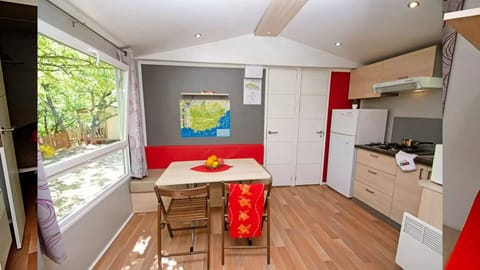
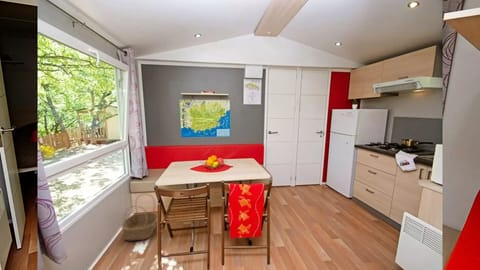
+ basket (140, 216)
